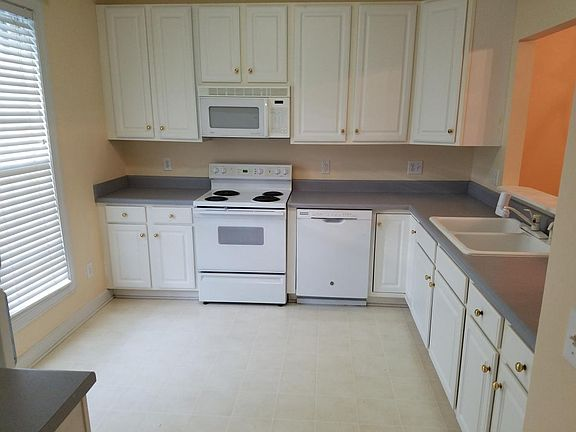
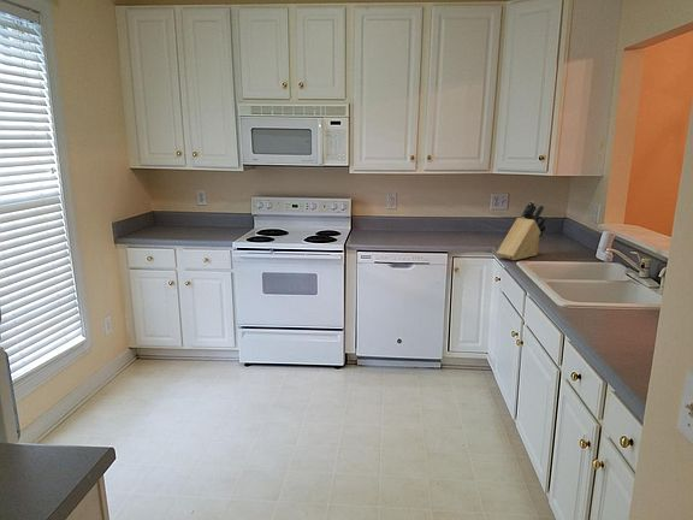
+ knife block (523, 229)
